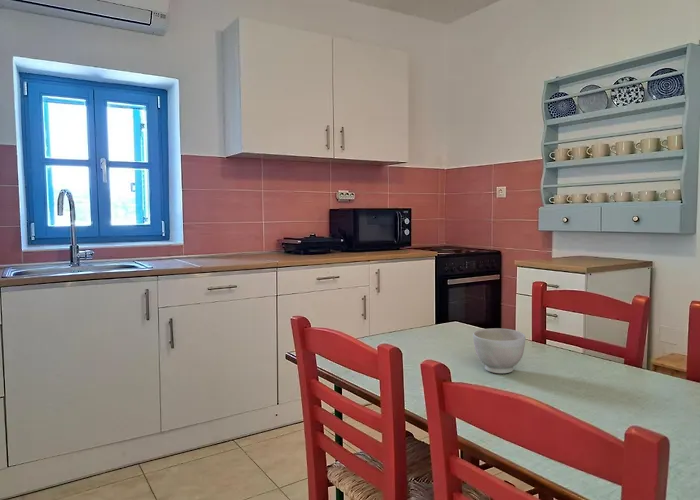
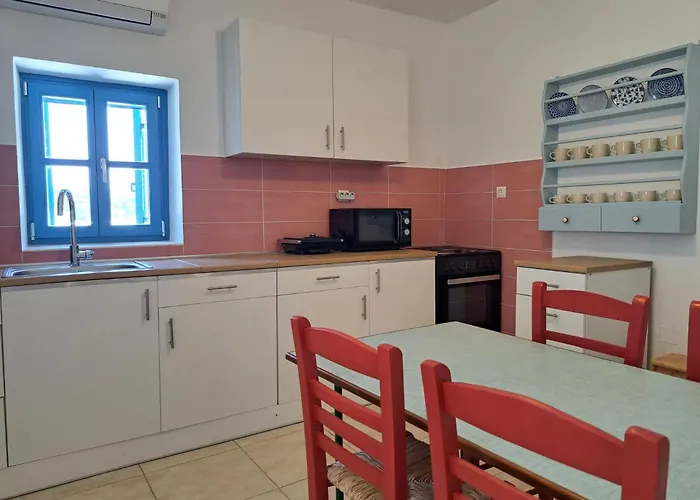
- bowl (498, 351)
